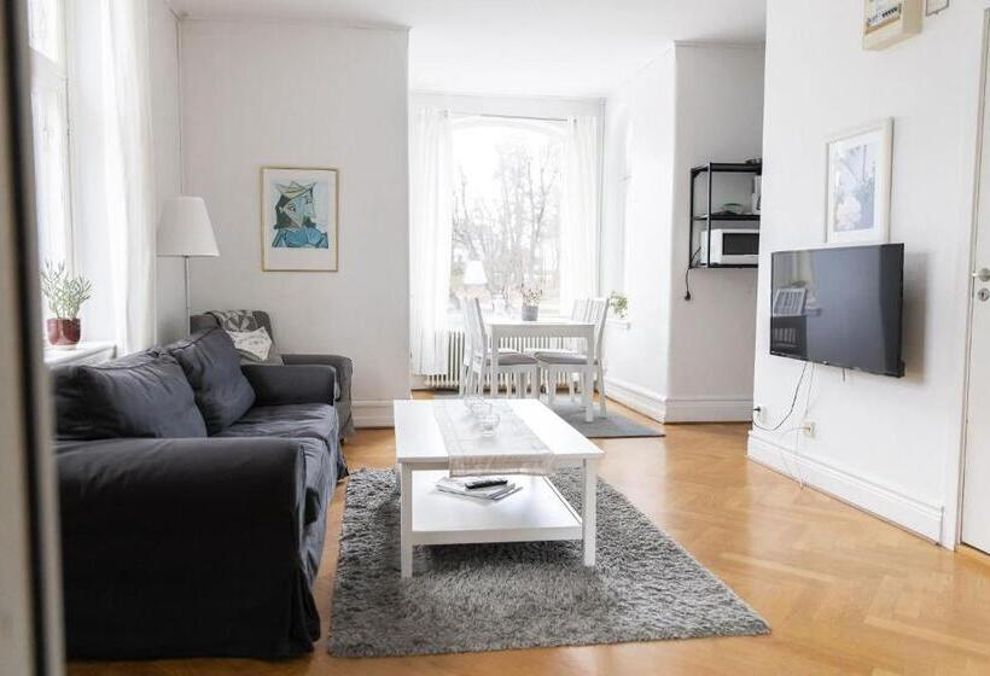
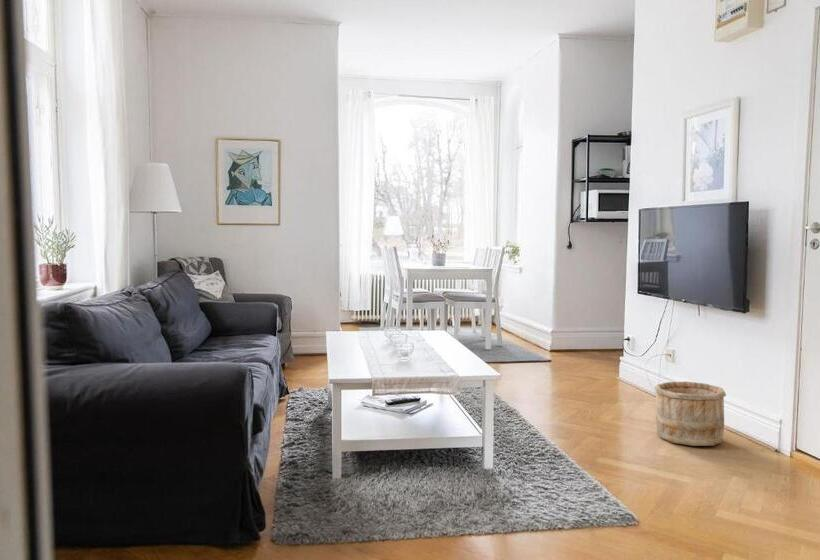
+ wooden bucket (689, 412)
